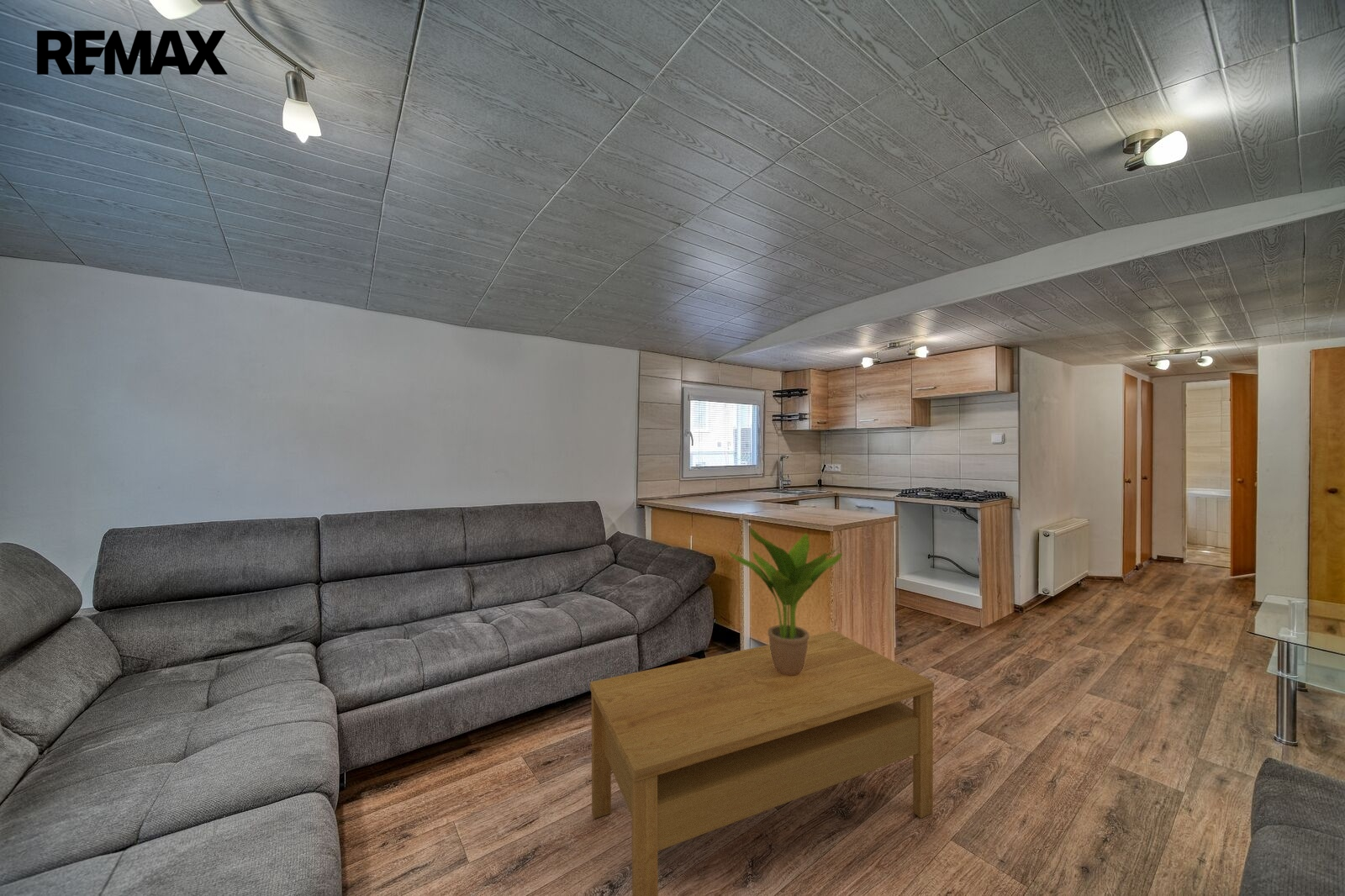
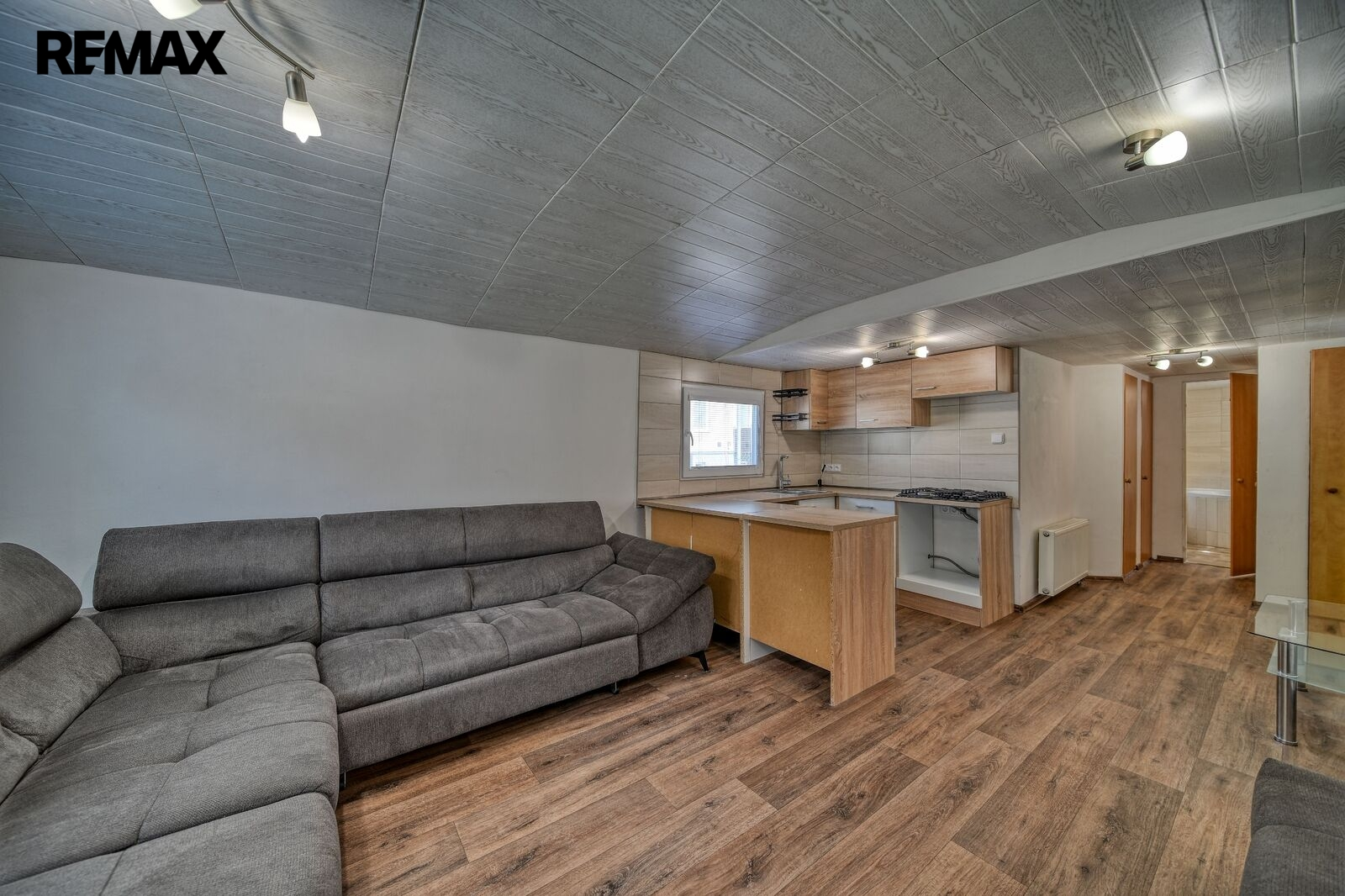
- potted plant (796, 598)
- coffee table (762, 747)
